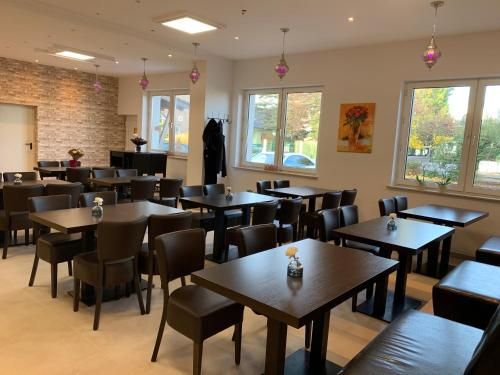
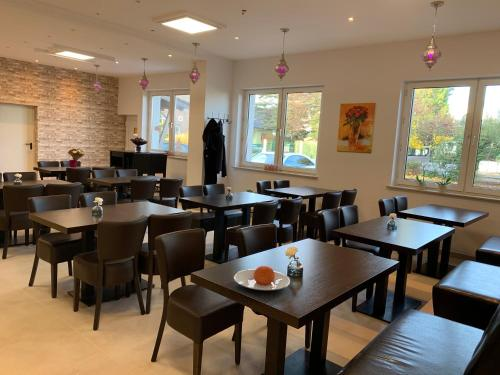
+ plate (262, 276)
